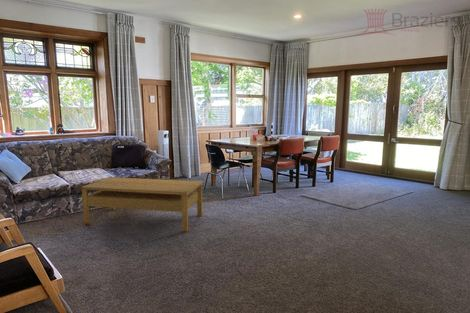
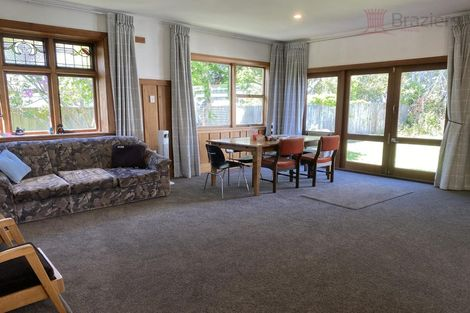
- coffee table (144, 201)
